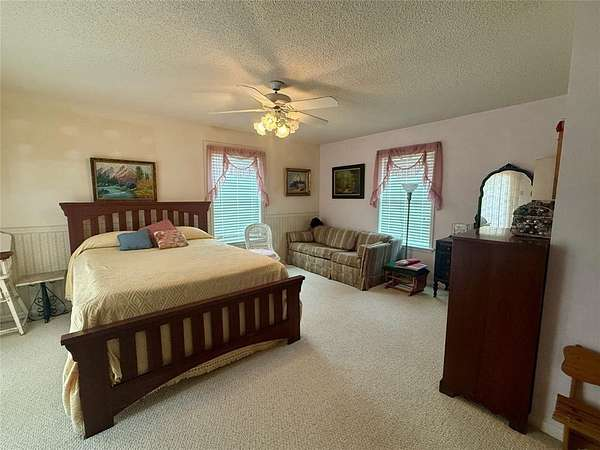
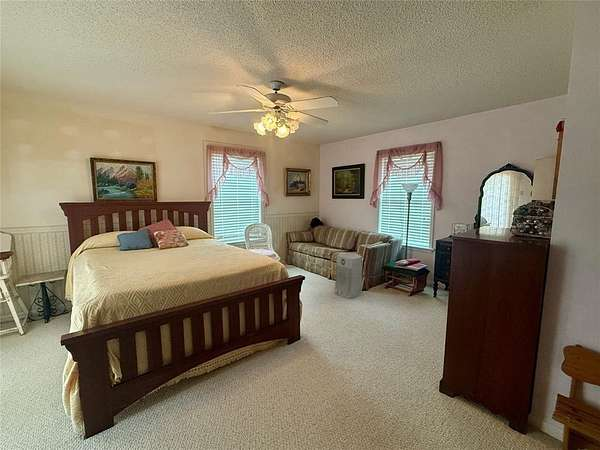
+ air purifier (349, 274)
